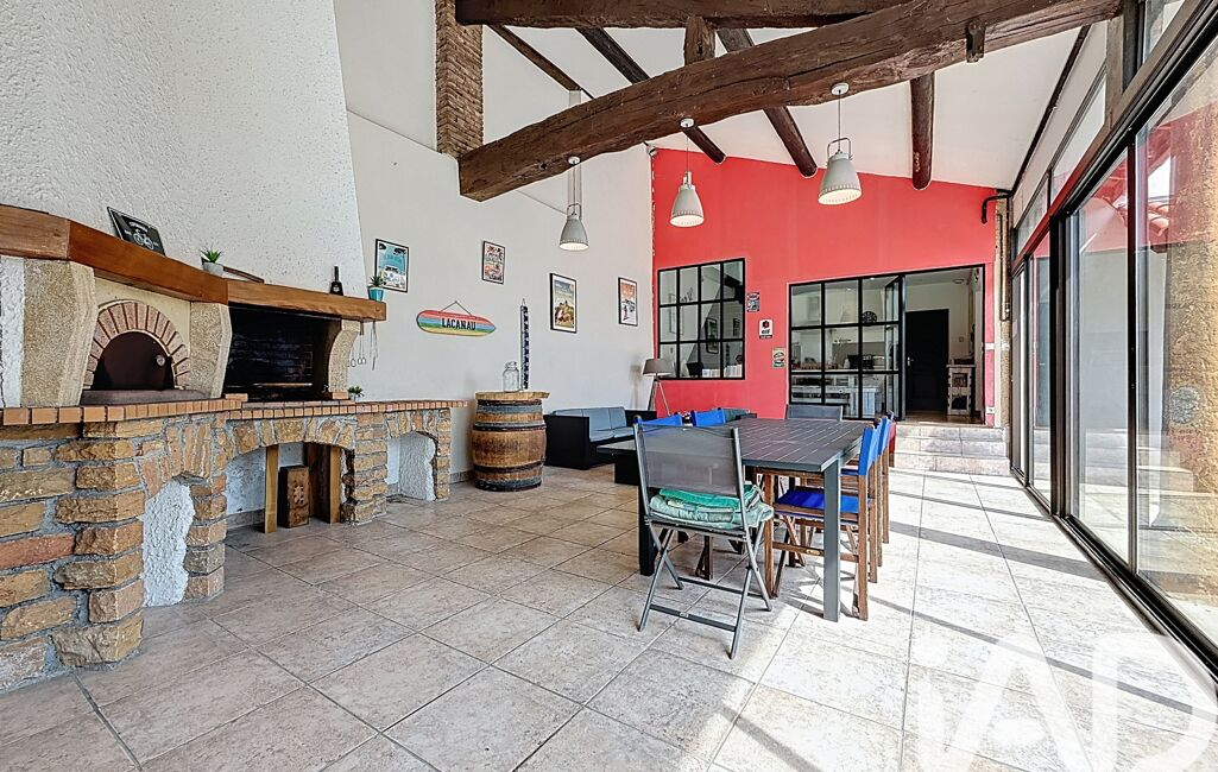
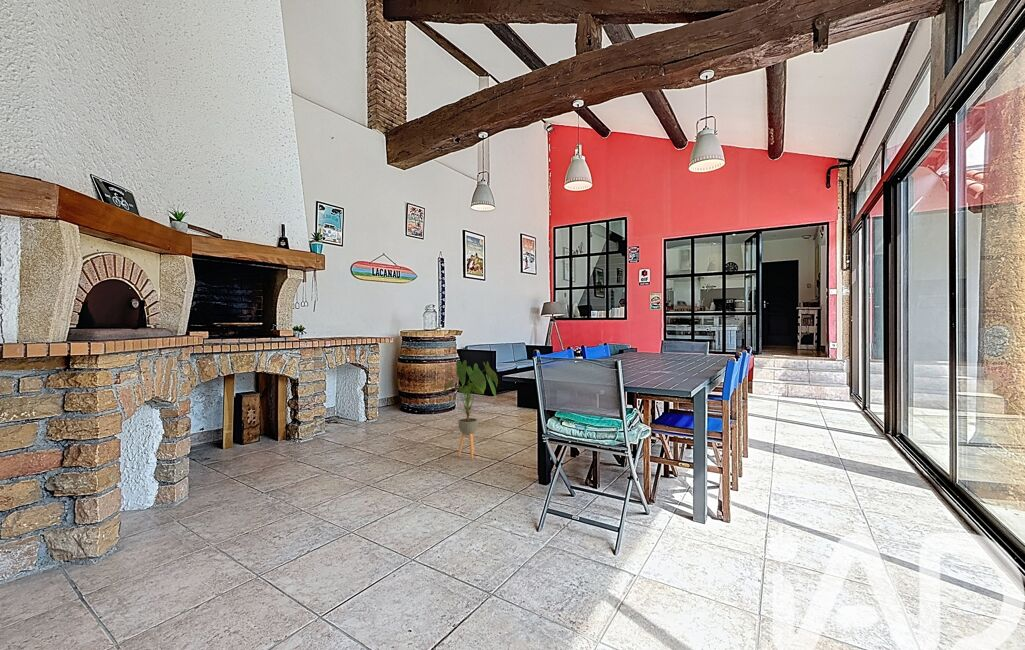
+ house plant (472, 410)
